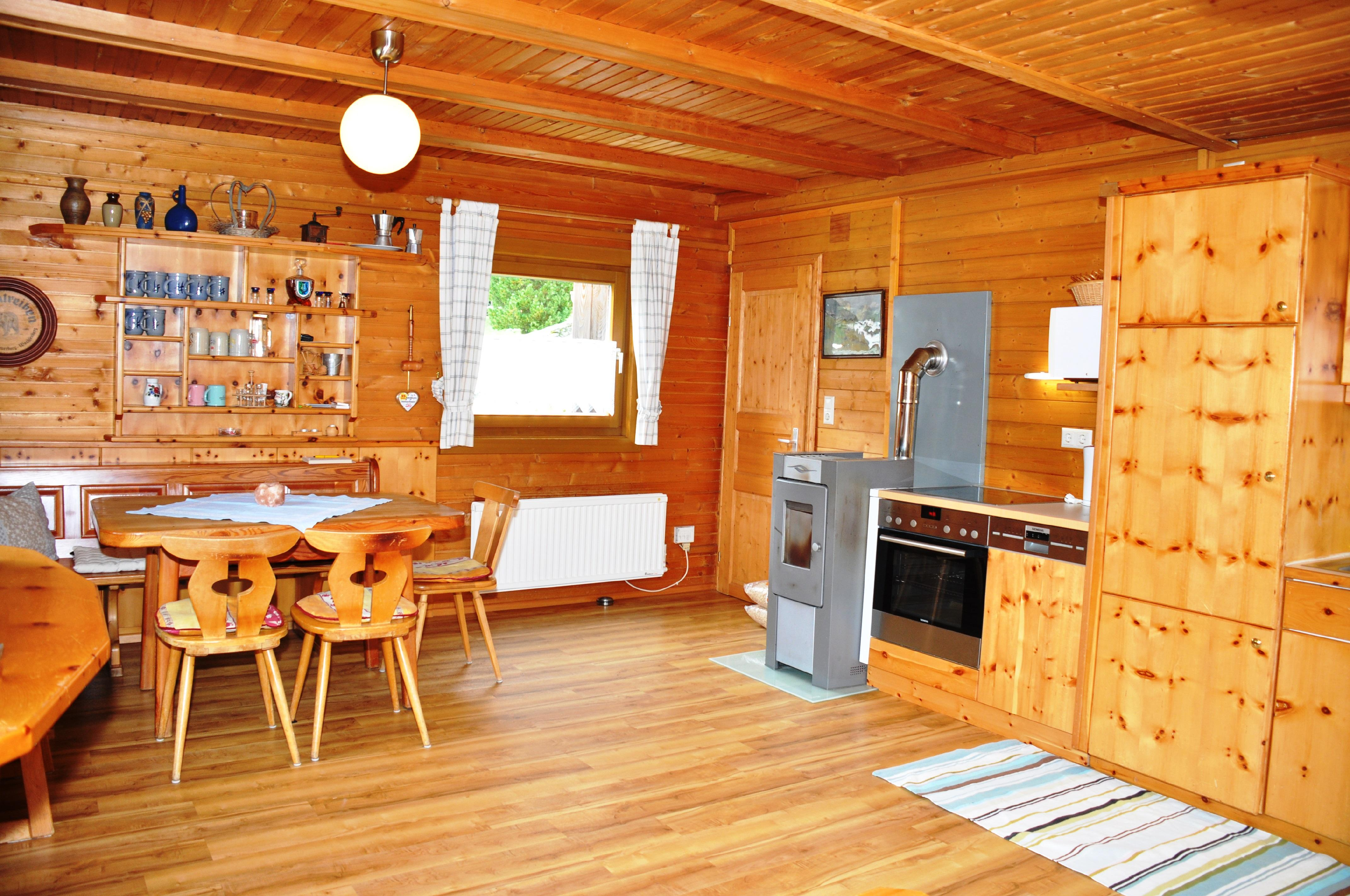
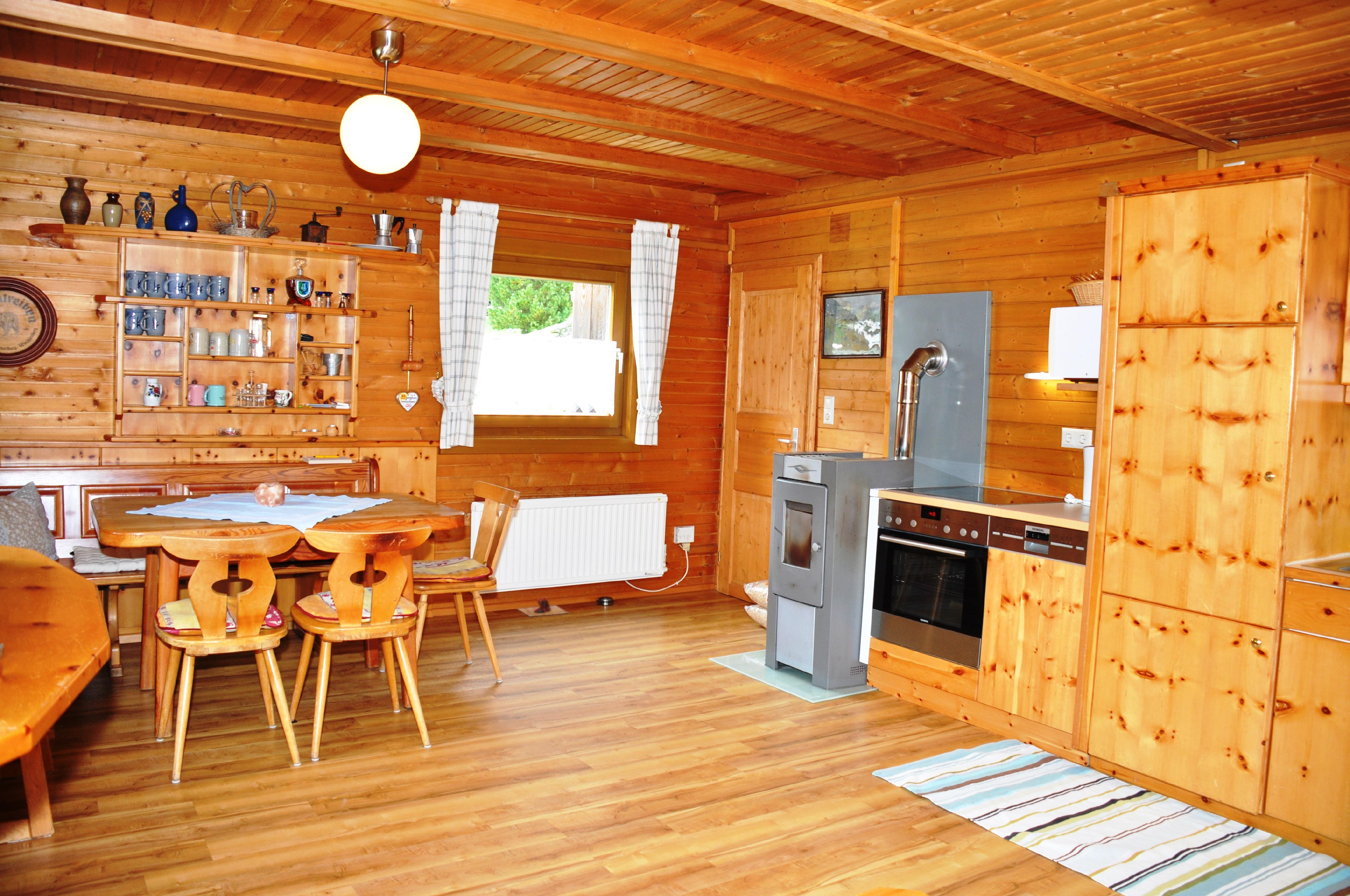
+ slippers (543, 604)
